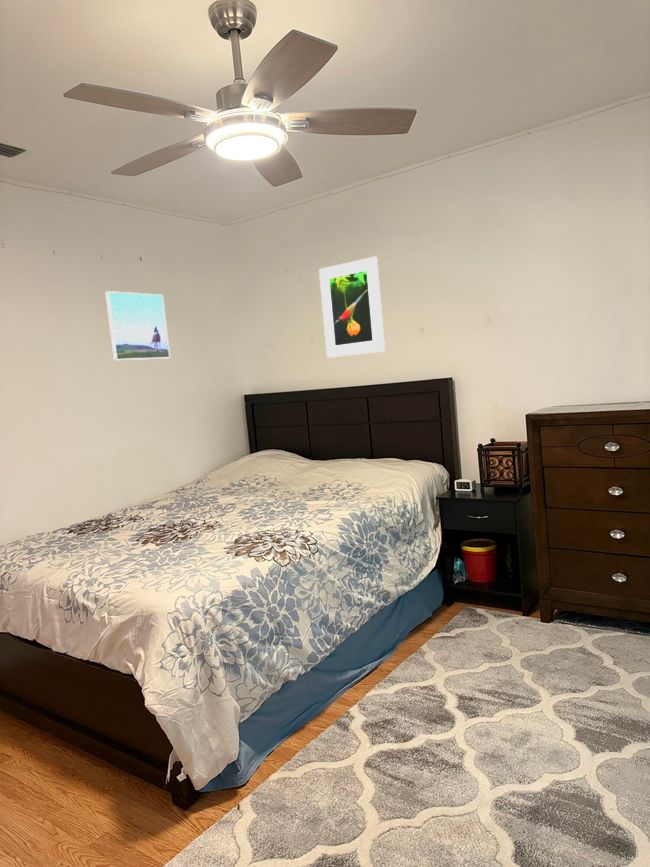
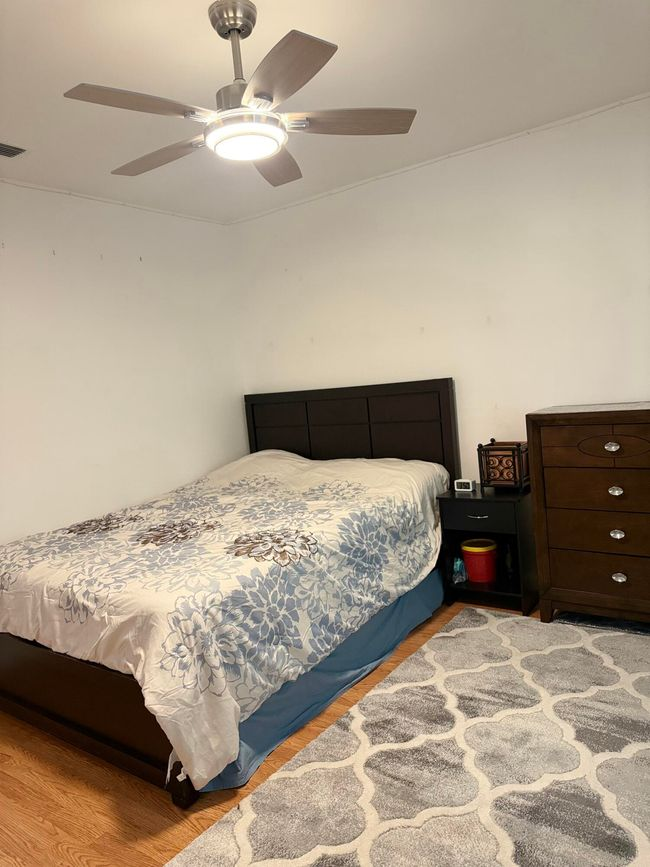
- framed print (139, 326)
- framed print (351, 309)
